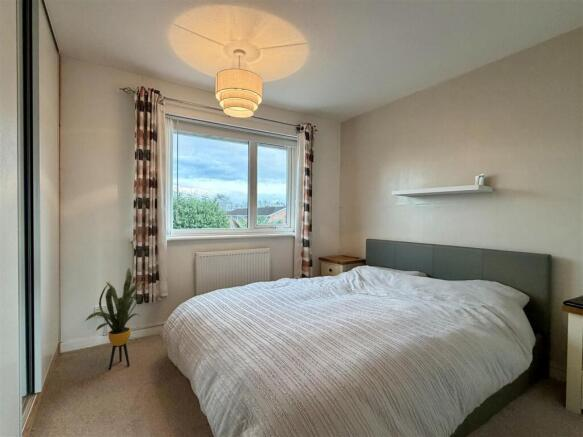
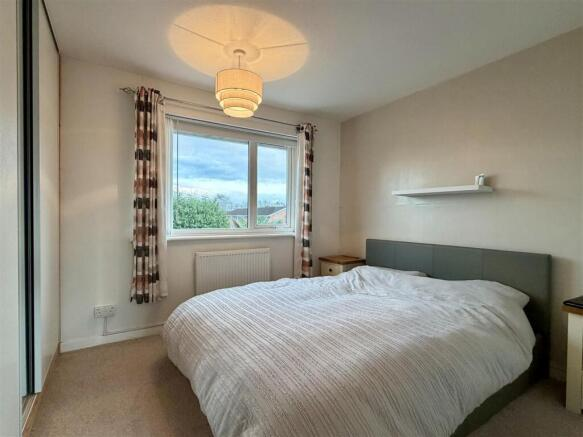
- house plant (125, 318)
